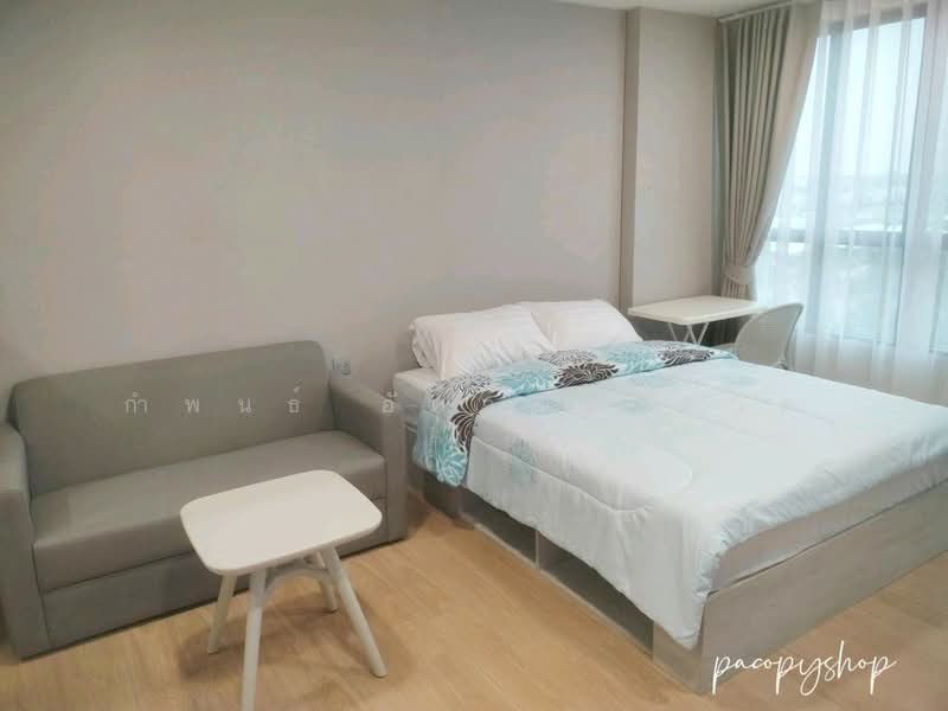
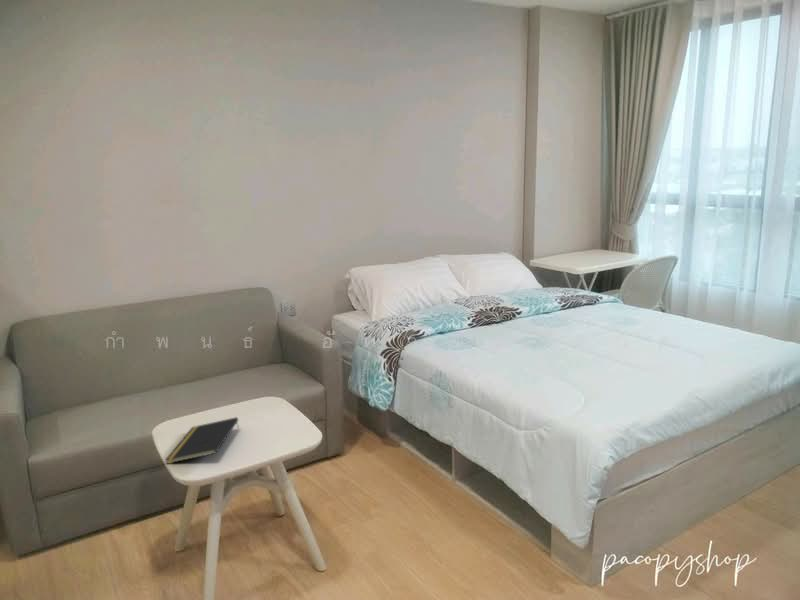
+ notepad (203, 439)
